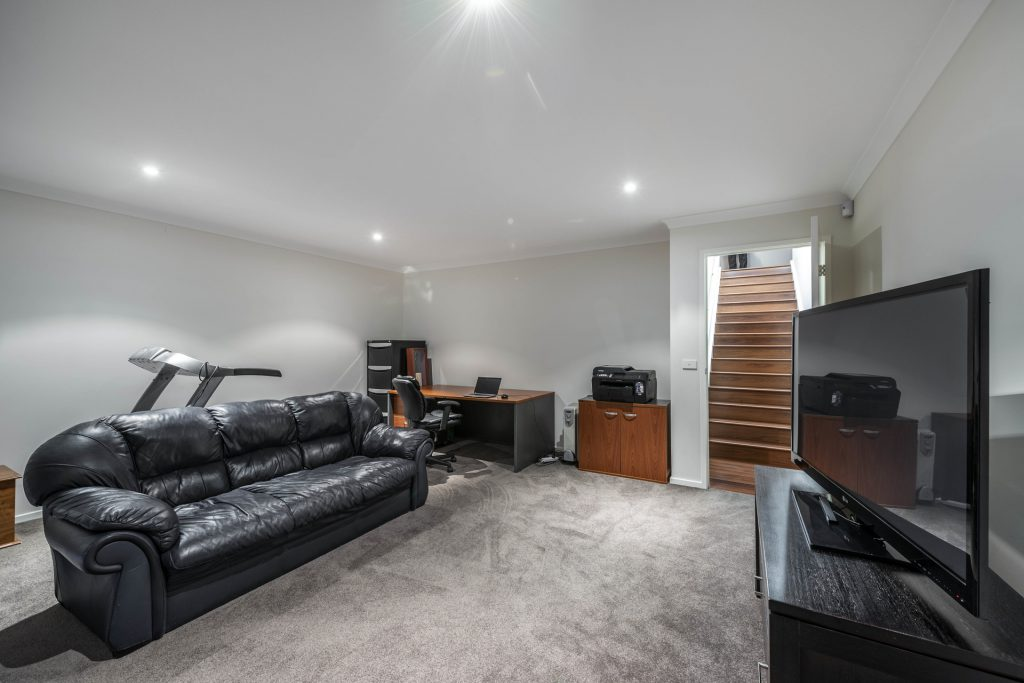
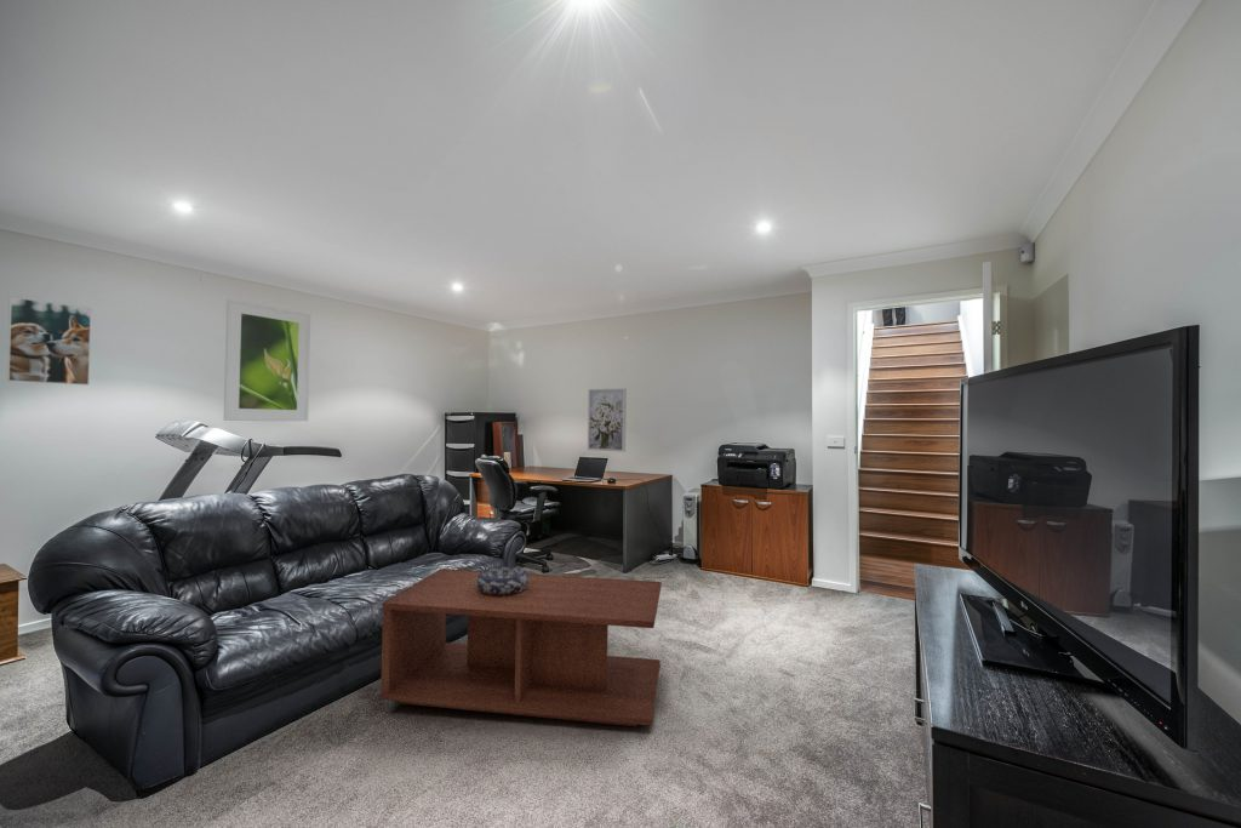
+ coffee table (531, 641)
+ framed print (50, 342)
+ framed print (269, 364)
+ decorative bowl (502, 579)
+ wall art (606, 419)
